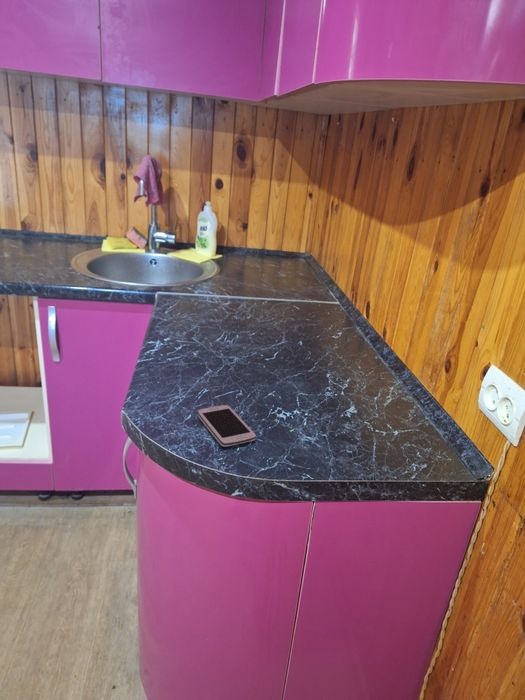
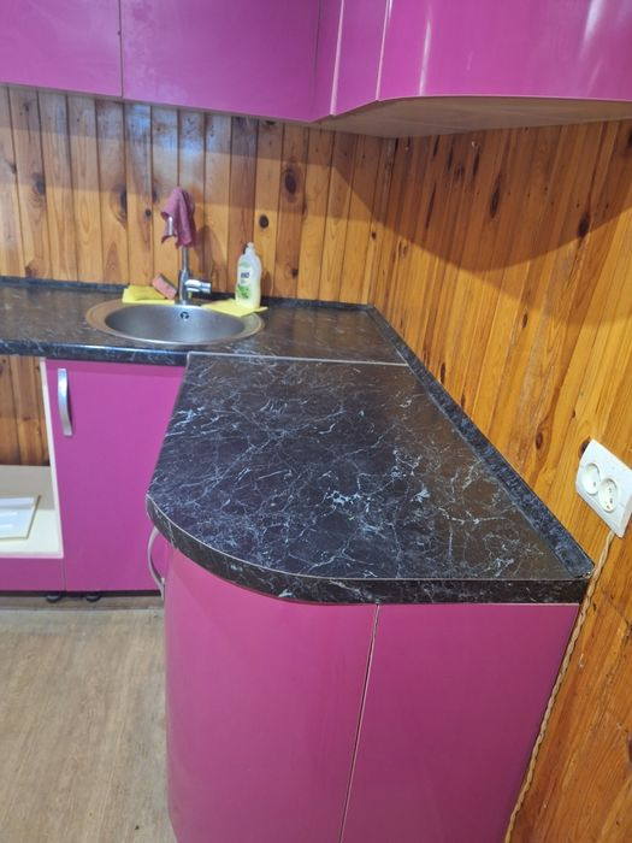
- smartphone (225, 425)
